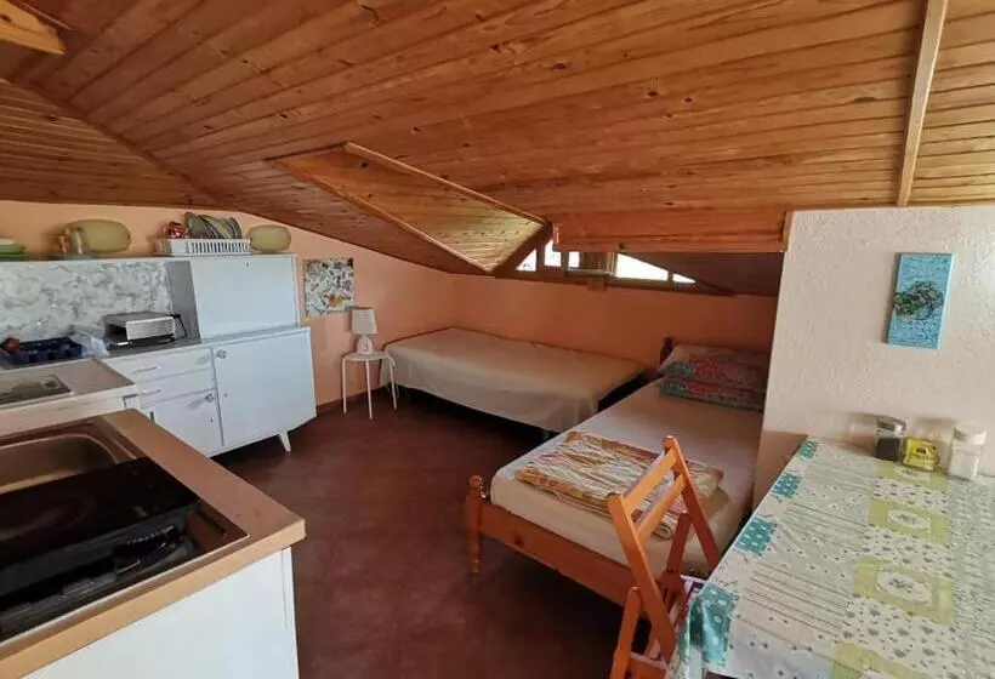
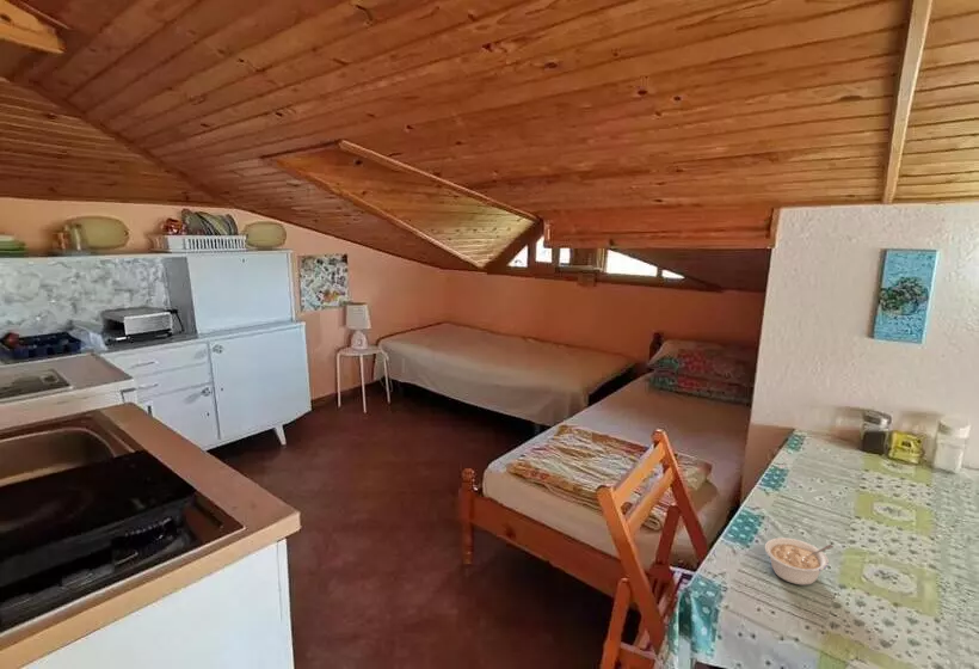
+ legume (795, 559)
